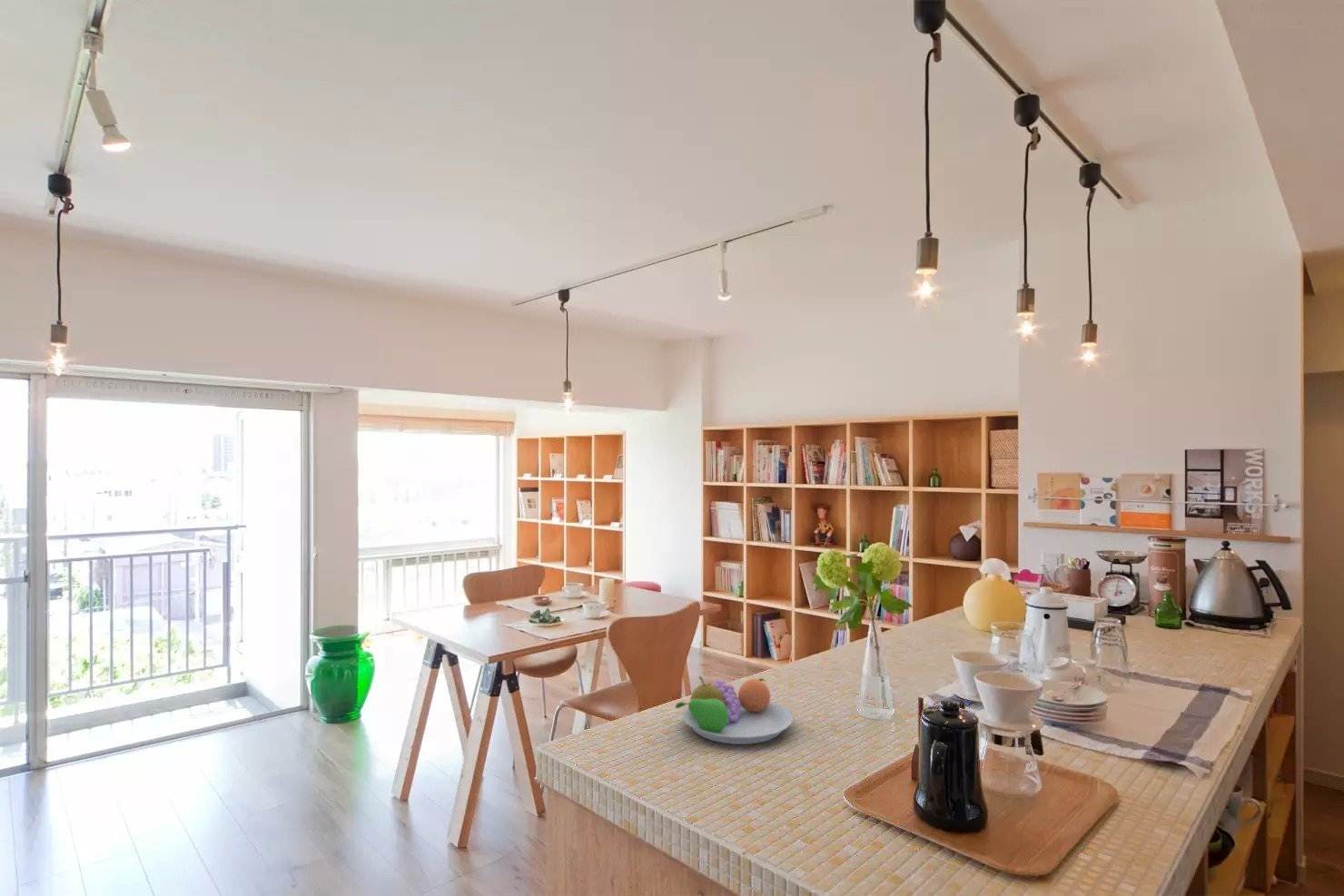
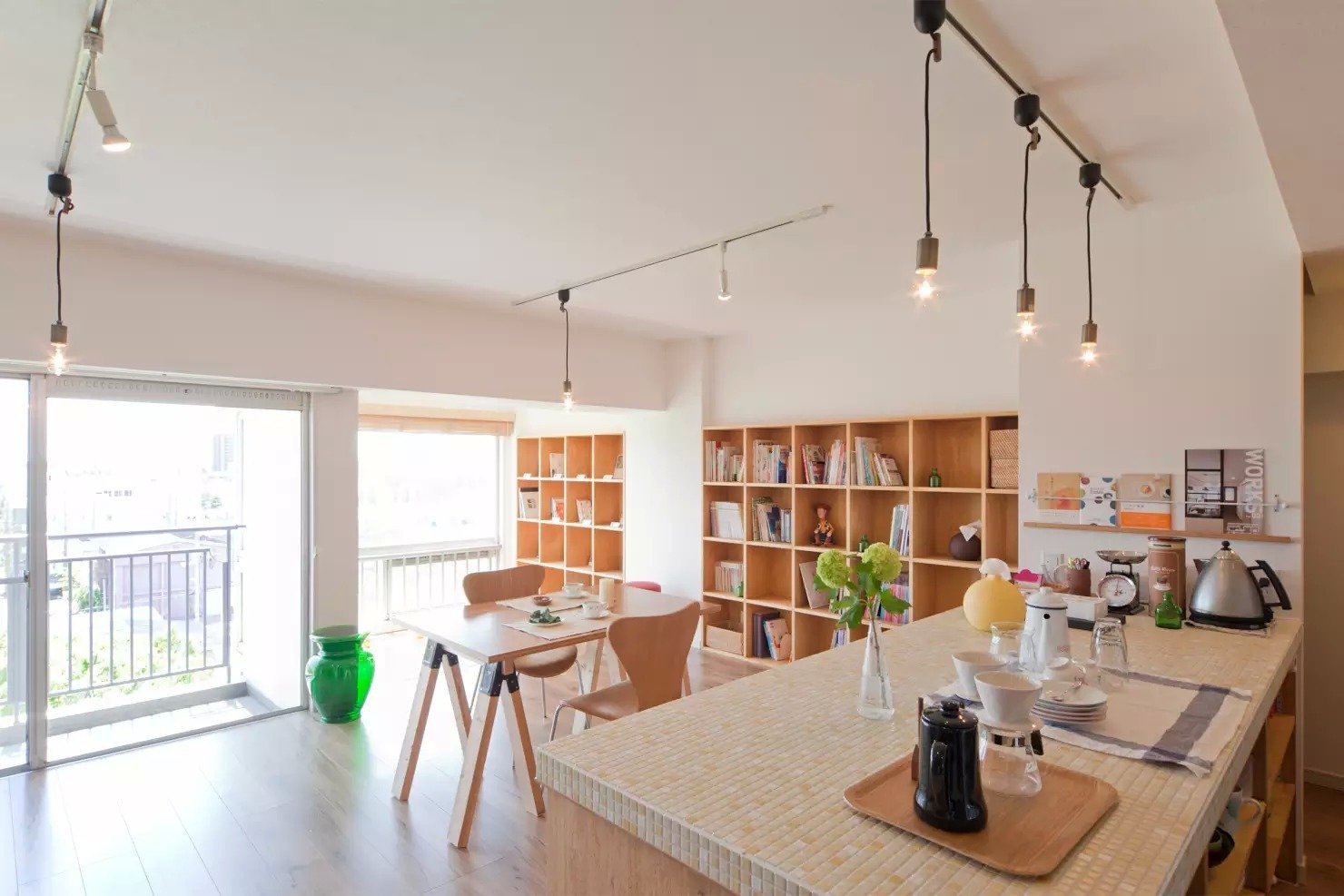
- fruit bowl (732, 704)
